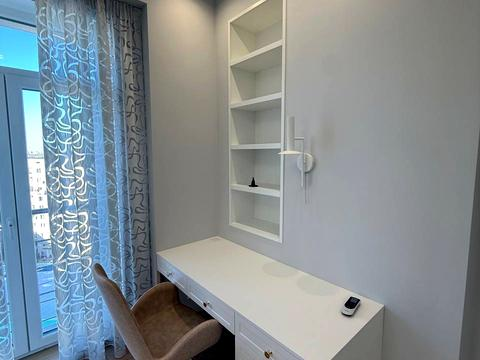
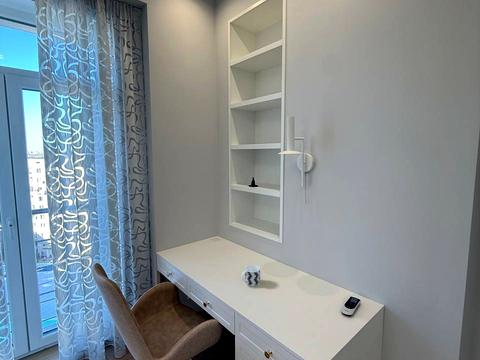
+ cup (250, 276)
